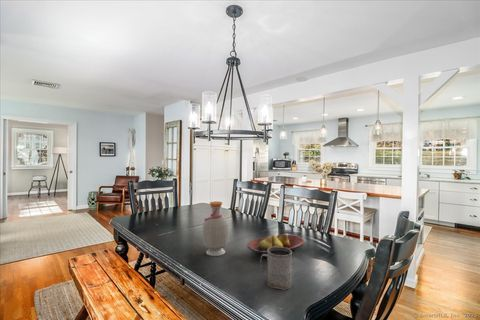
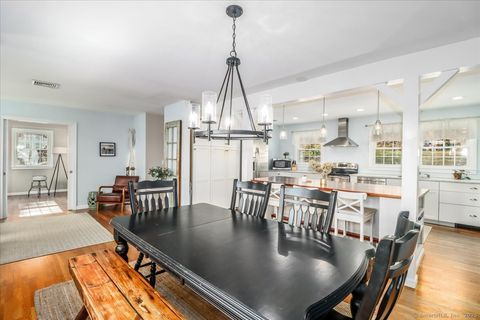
- fruit bowl (276, 243)
- bottle (215, 227)
- mug (275, 266)
